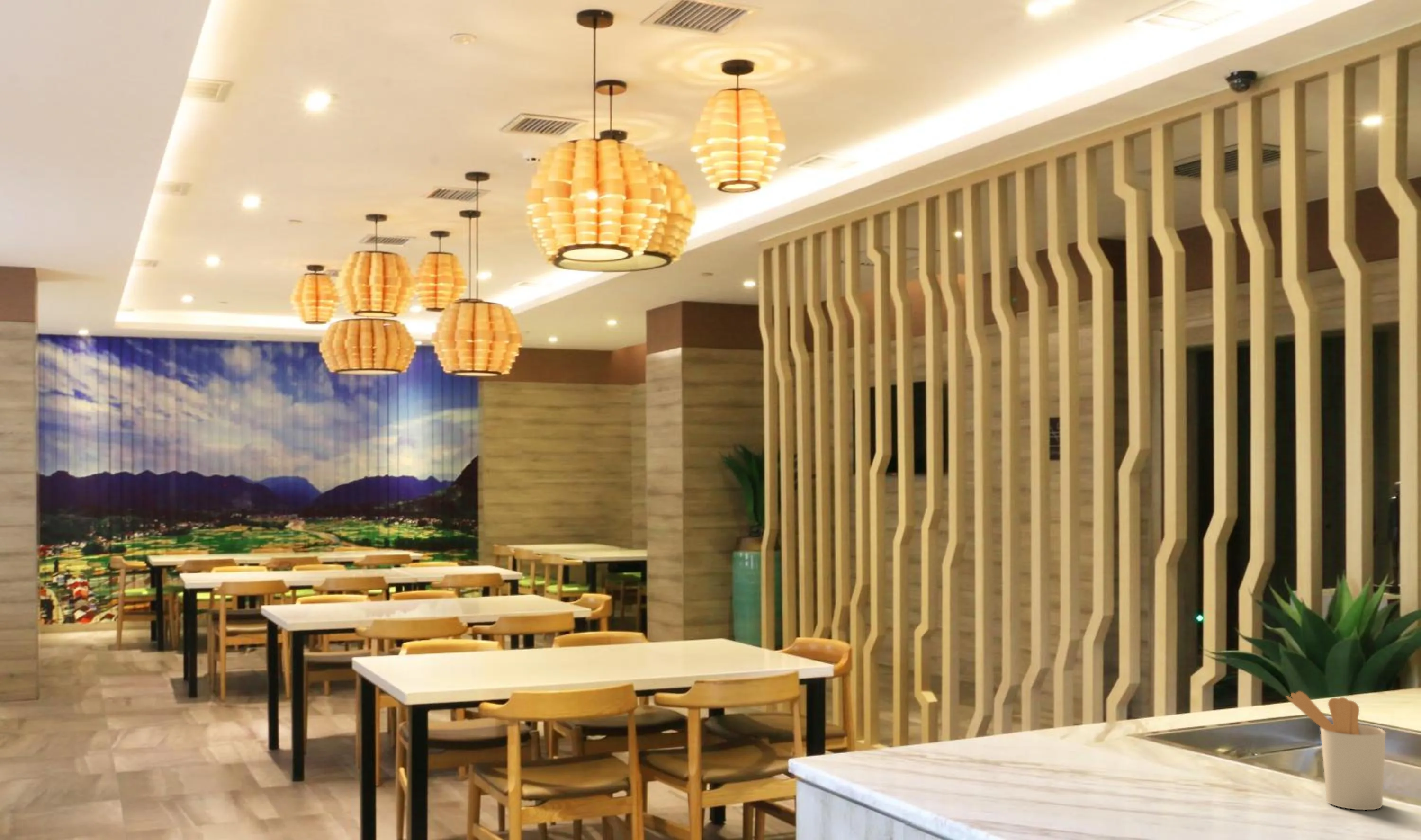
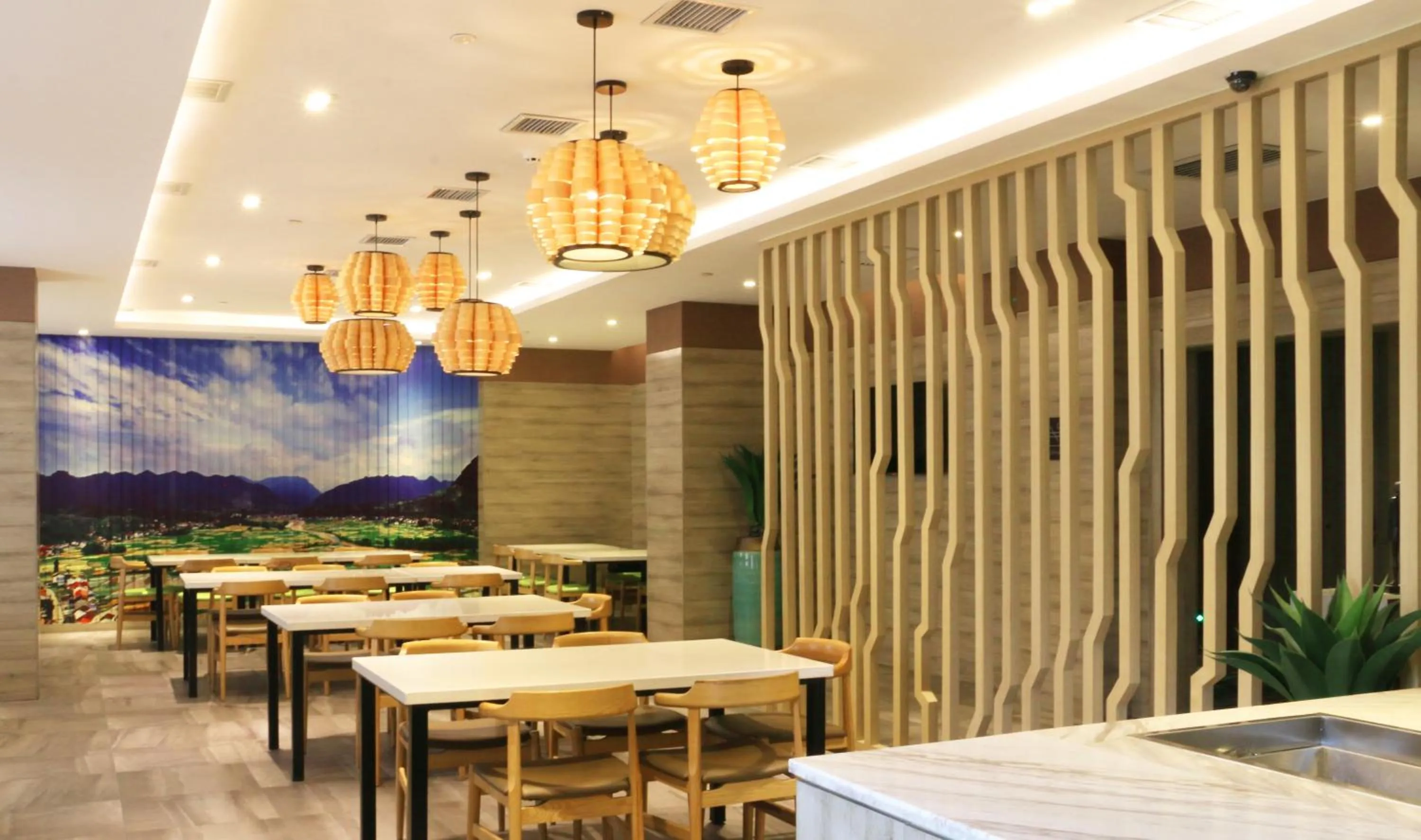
- utensil holder (1336, 746)
